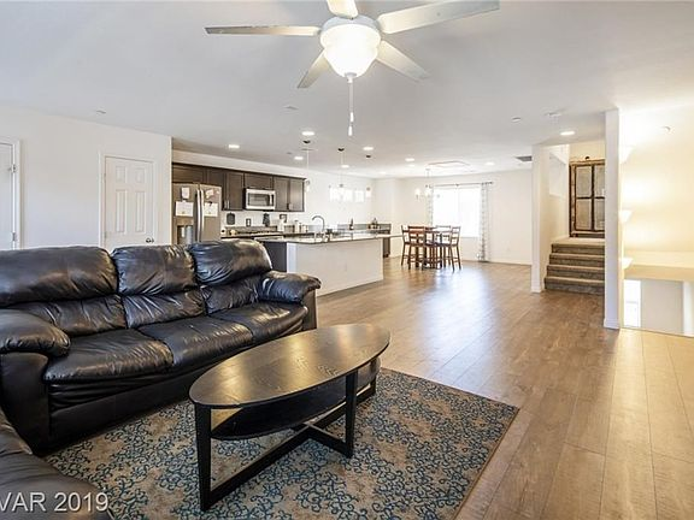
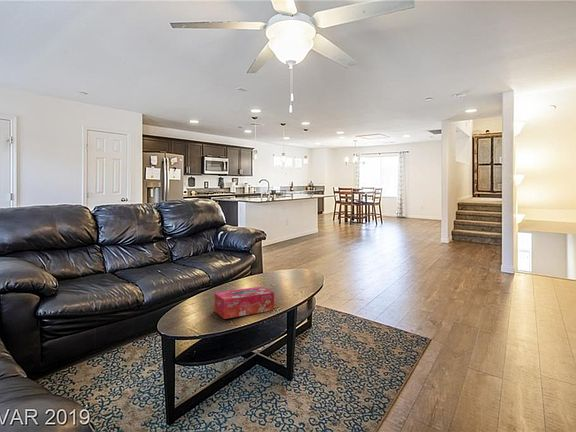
+ tissue box (244, 301)
